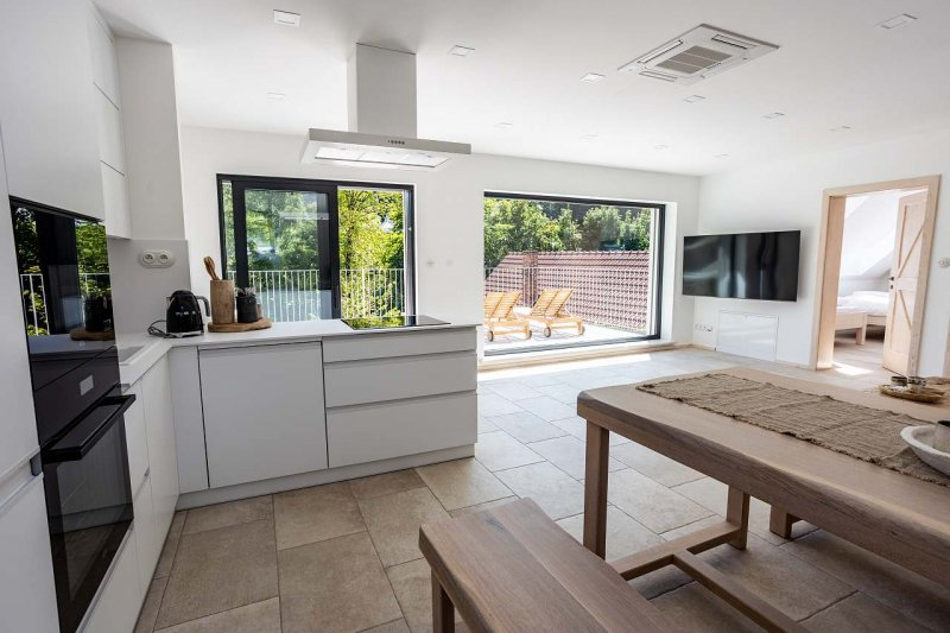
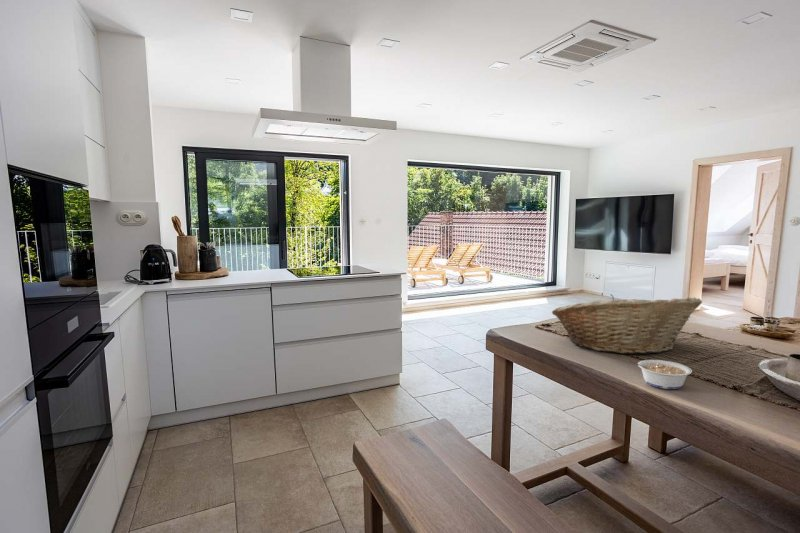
+ fruit basket (623, 317)
+ legume (662, 373)
